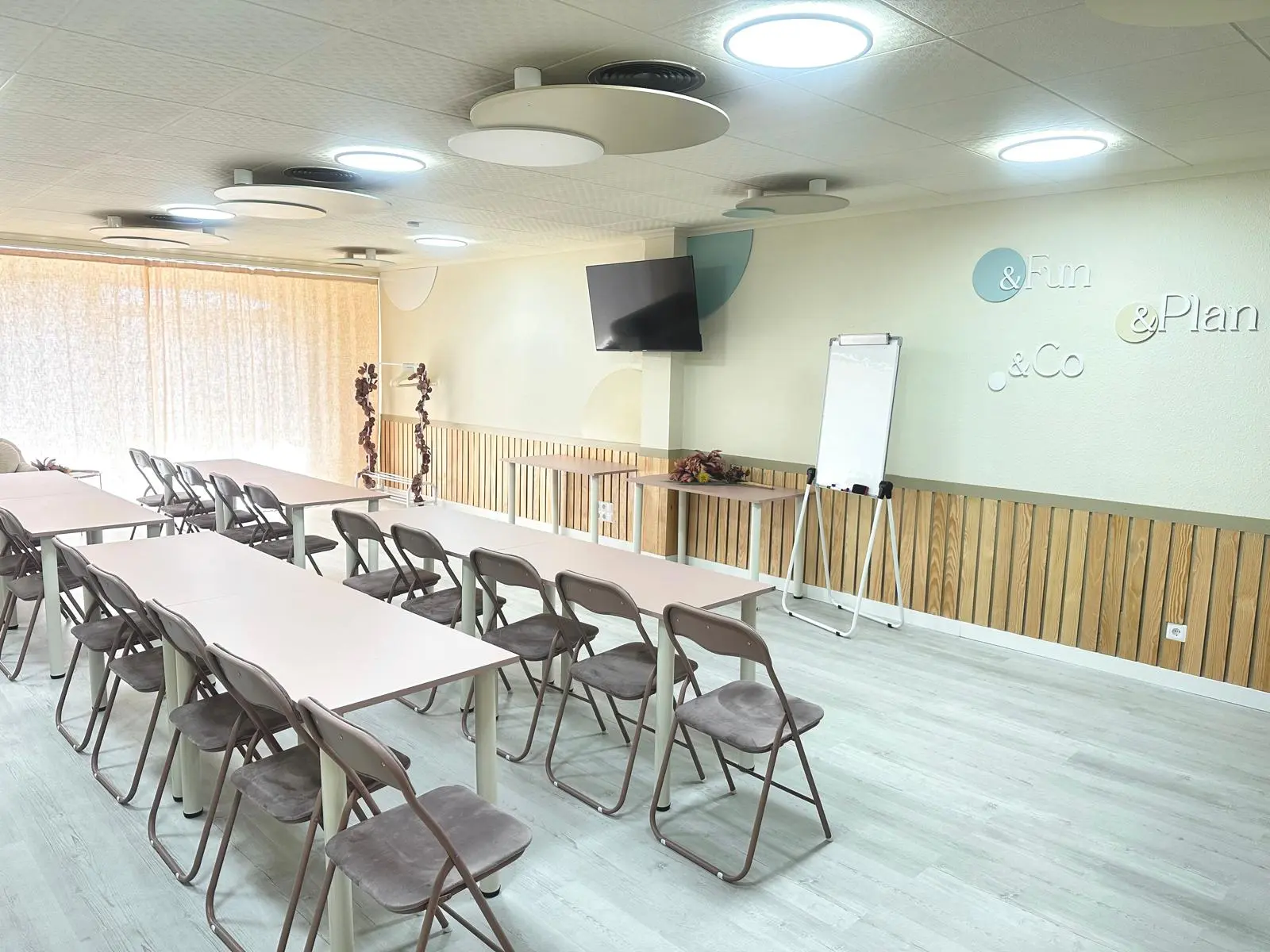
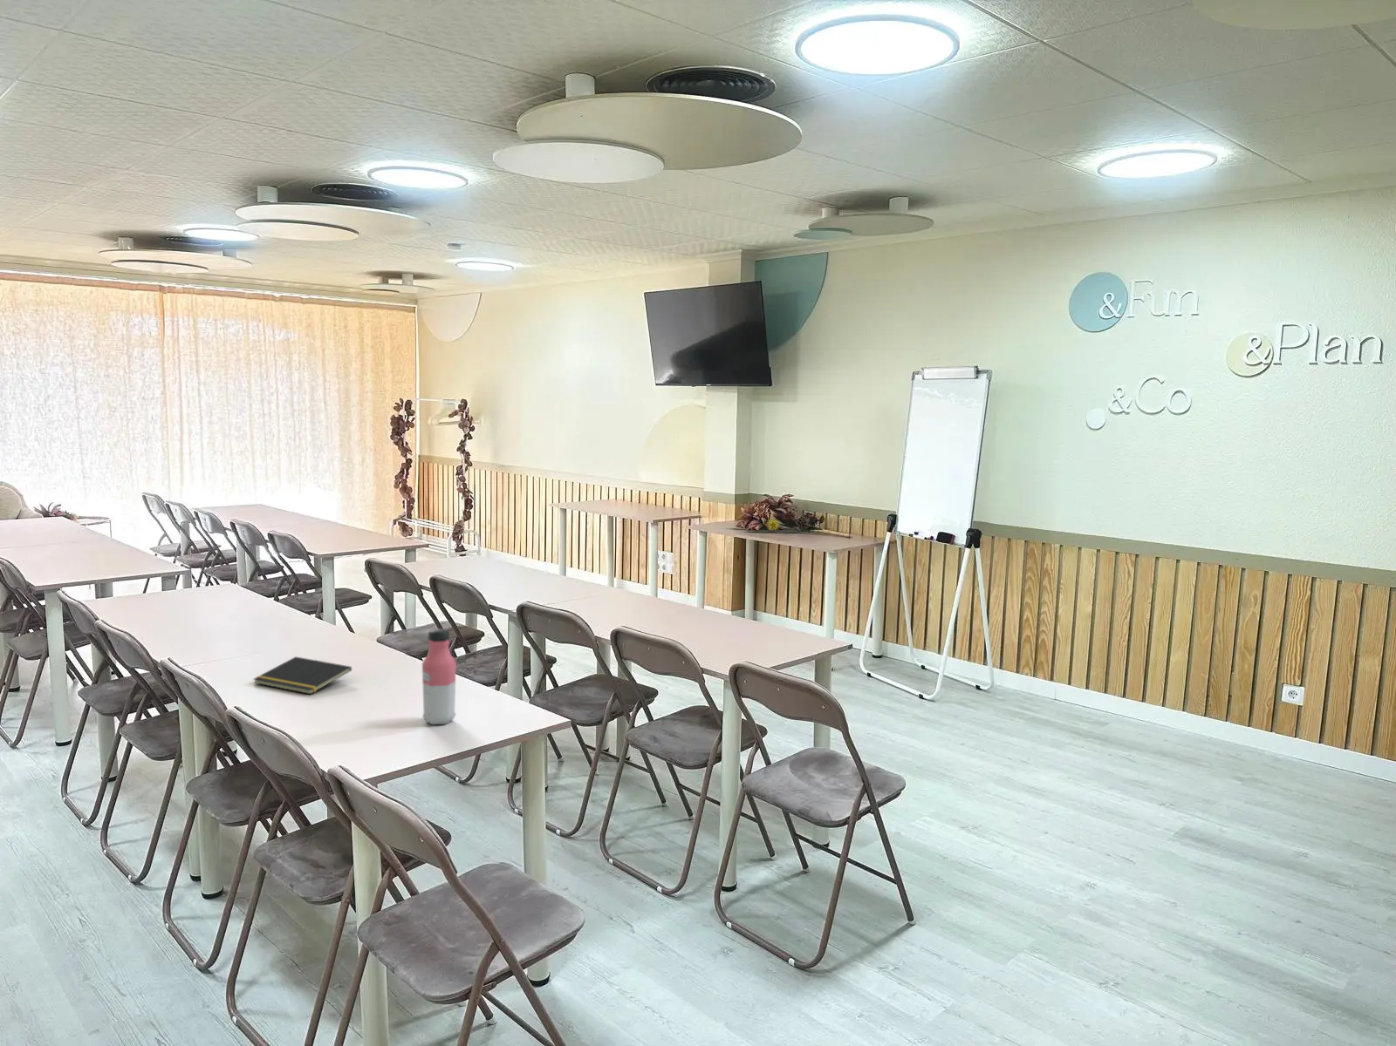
+ water bottle (439, 676)
+ notepad (302, 675)
